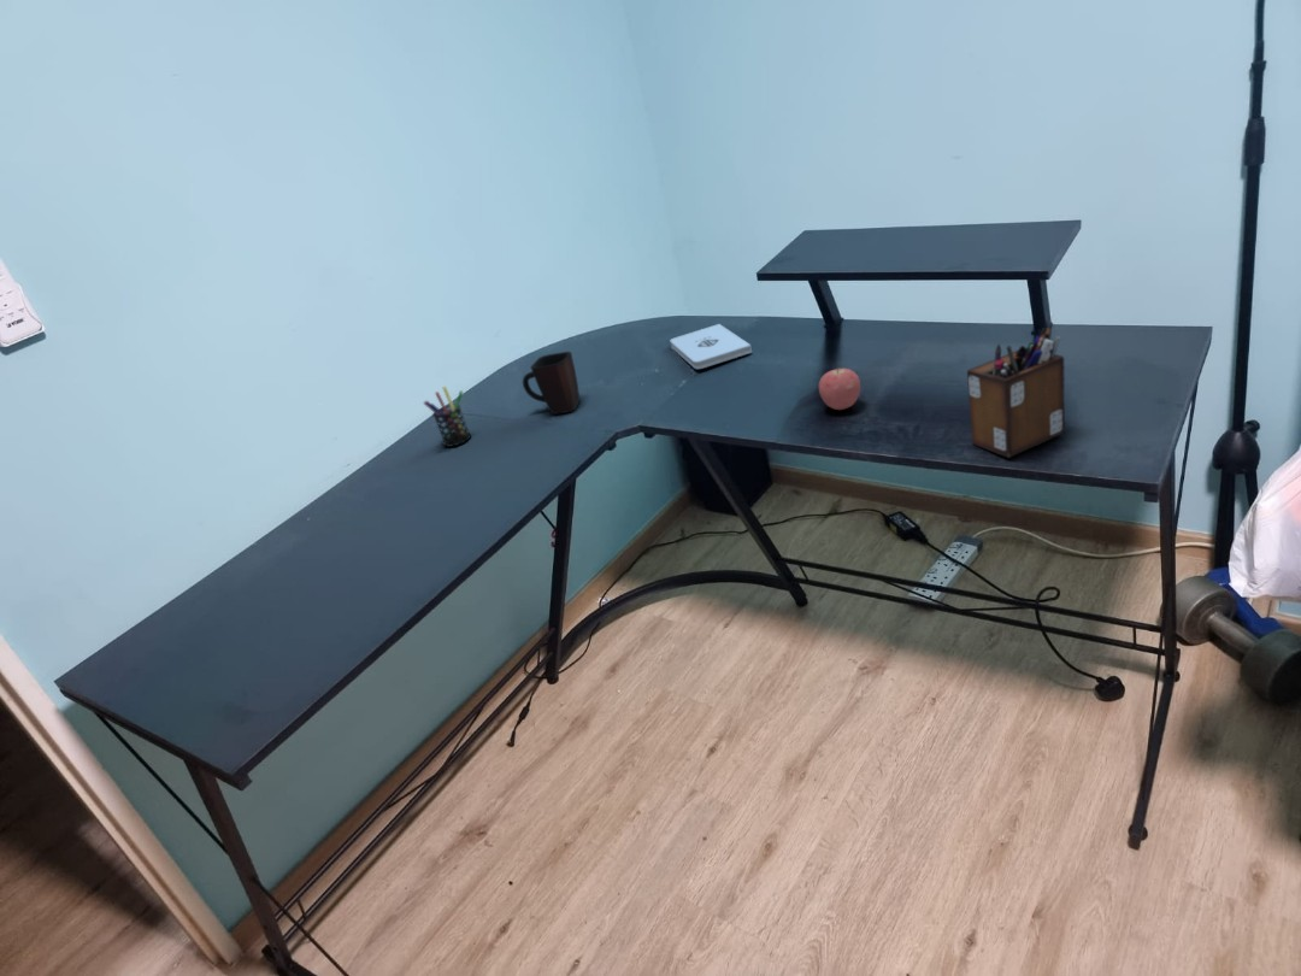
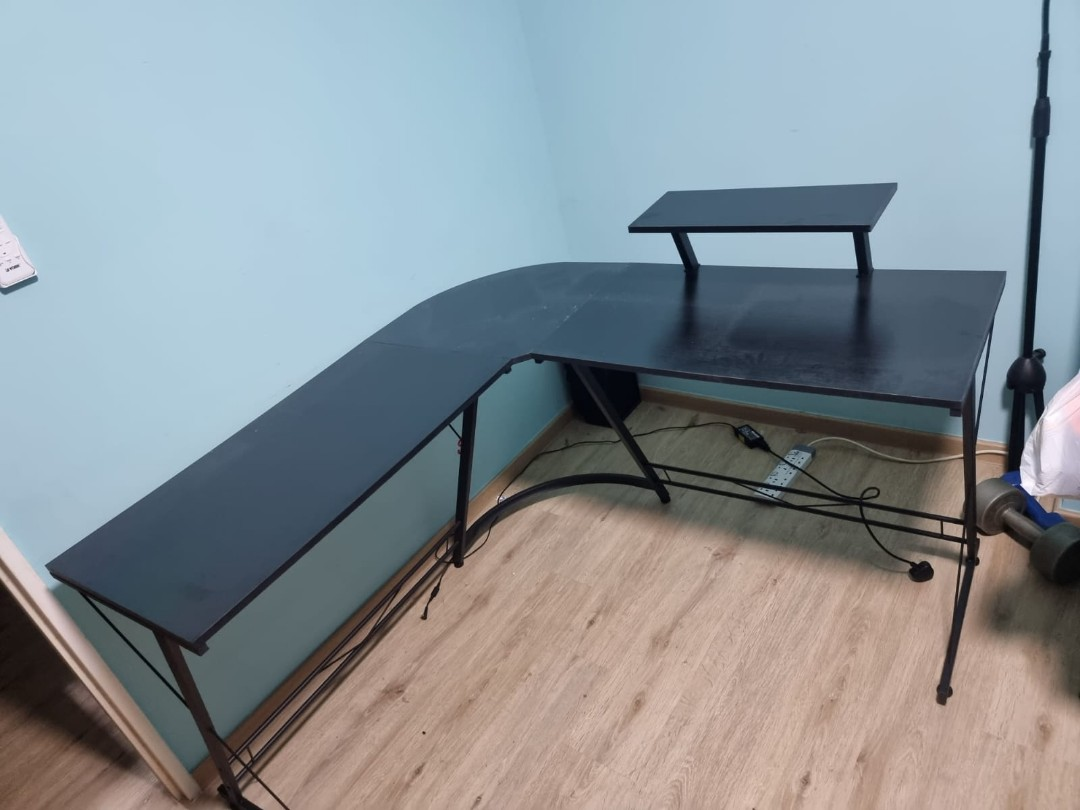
- apple (840, 387)
- pen holder (451, 413)
- notepad (708, 345)
- desk organizer (1016, 387)
- mug (552, 386)
